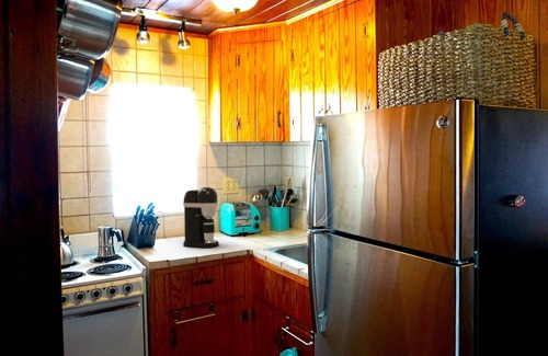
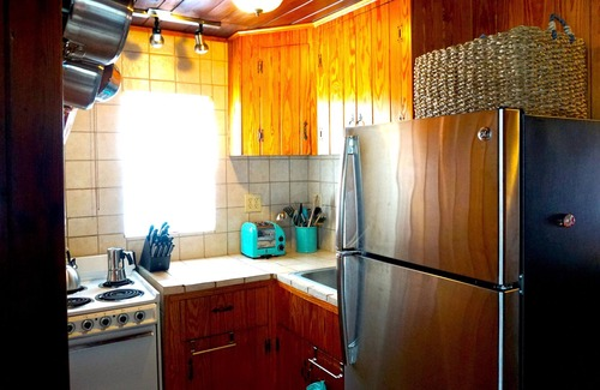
- coffee maker (201, 216)
